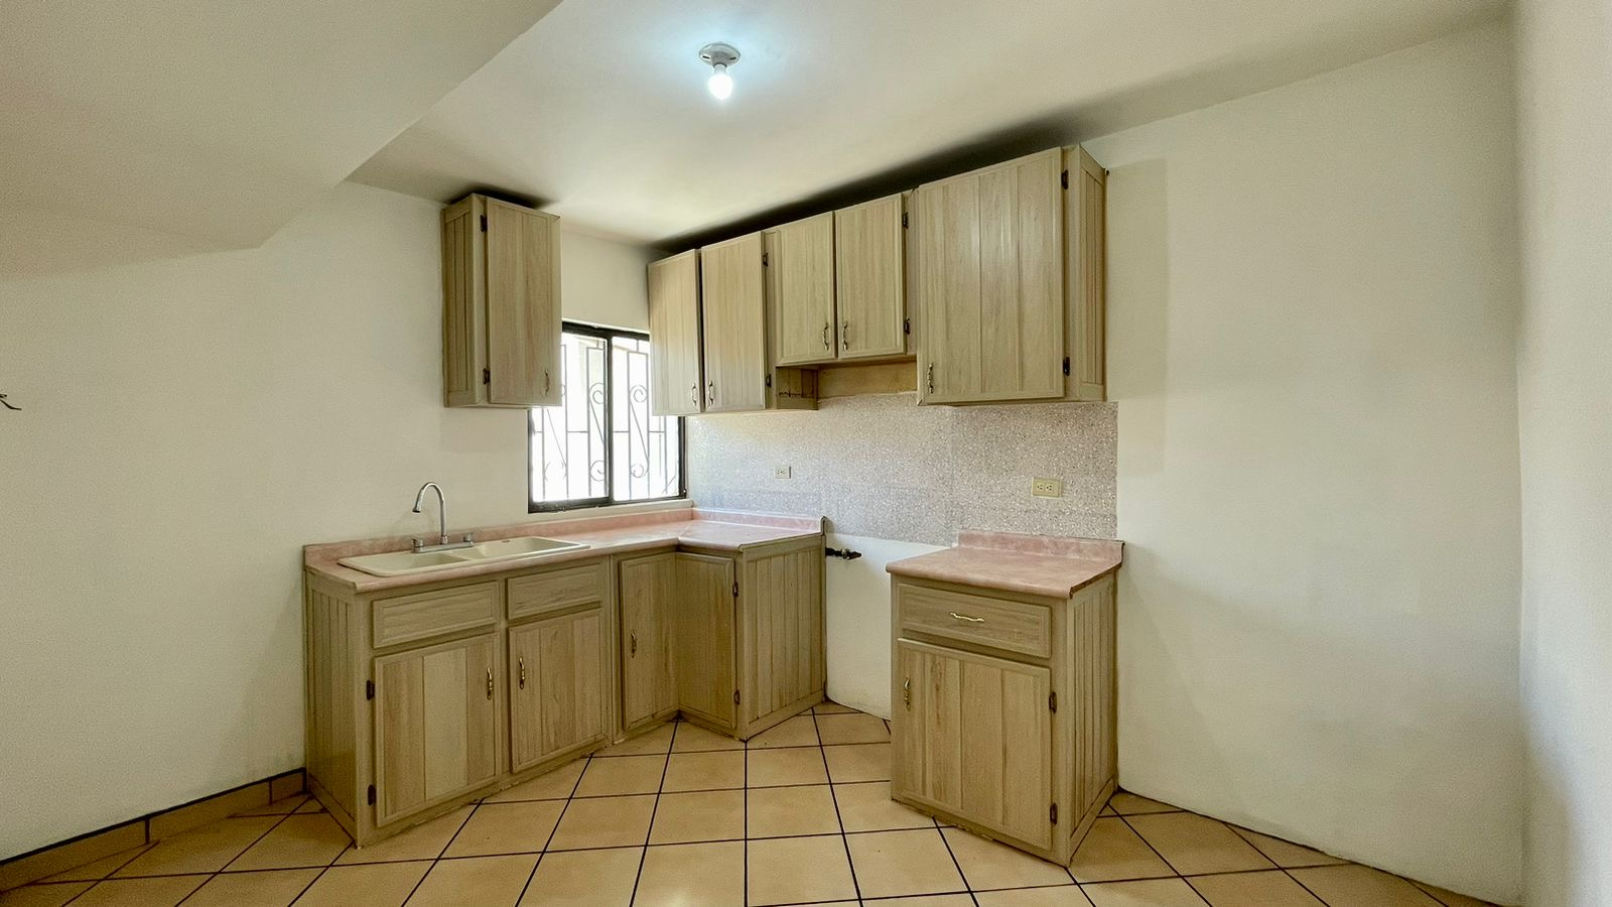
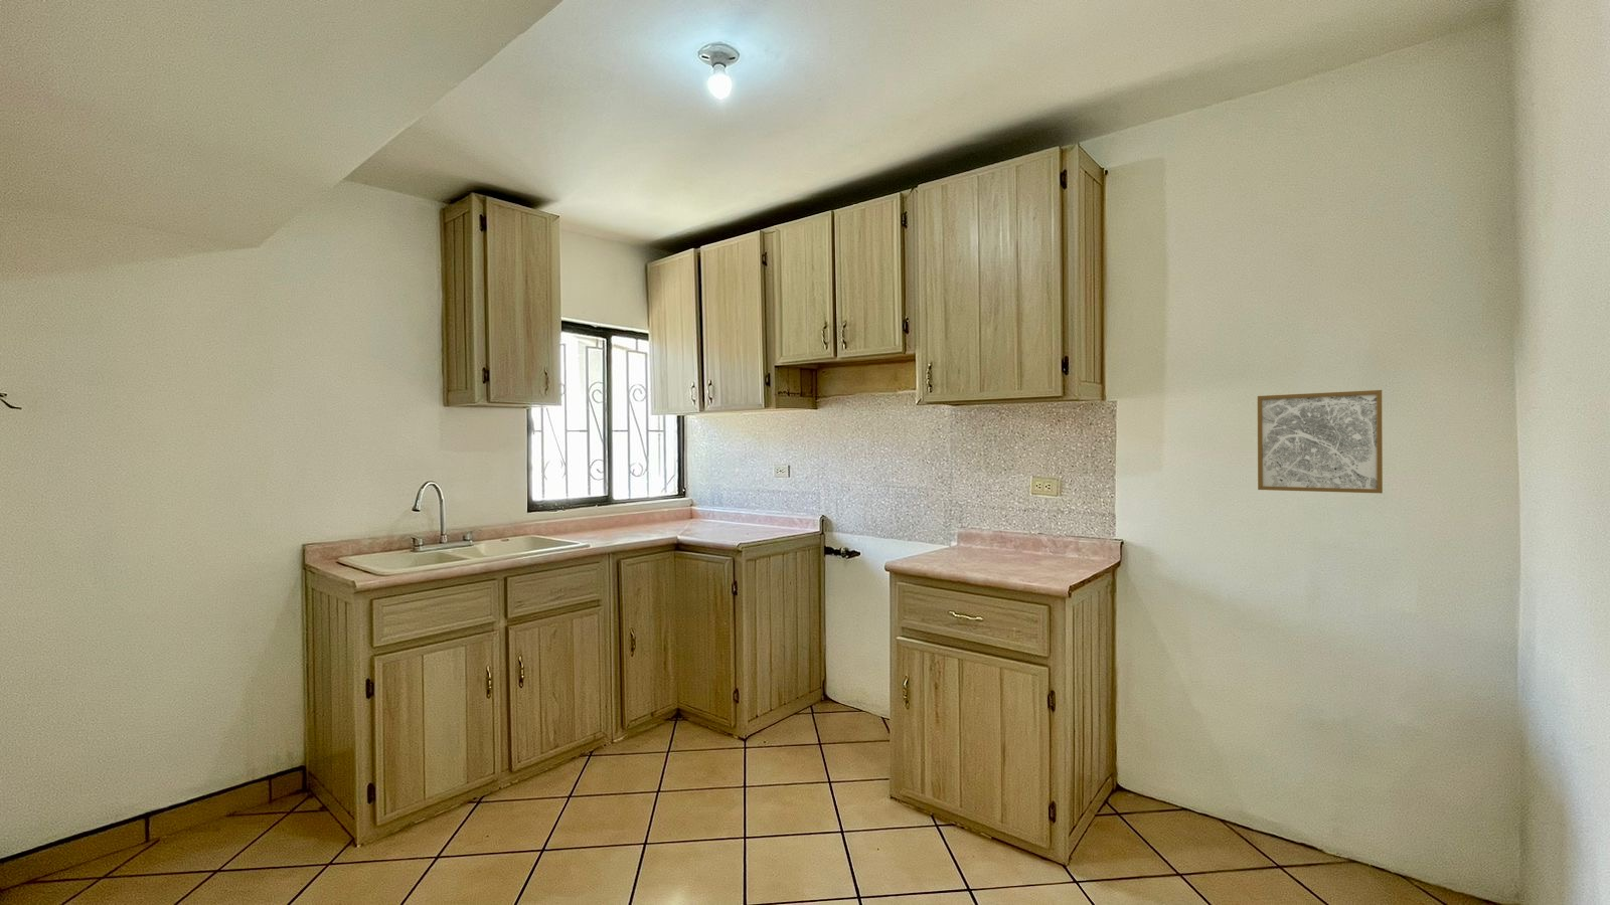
+ wall art (1317, 441)
